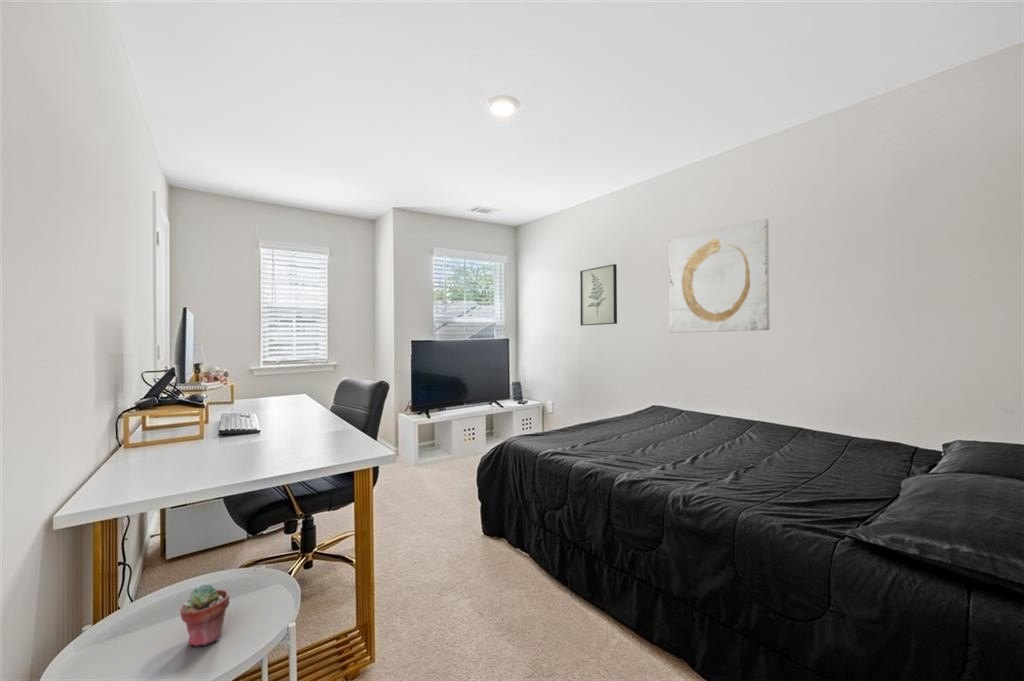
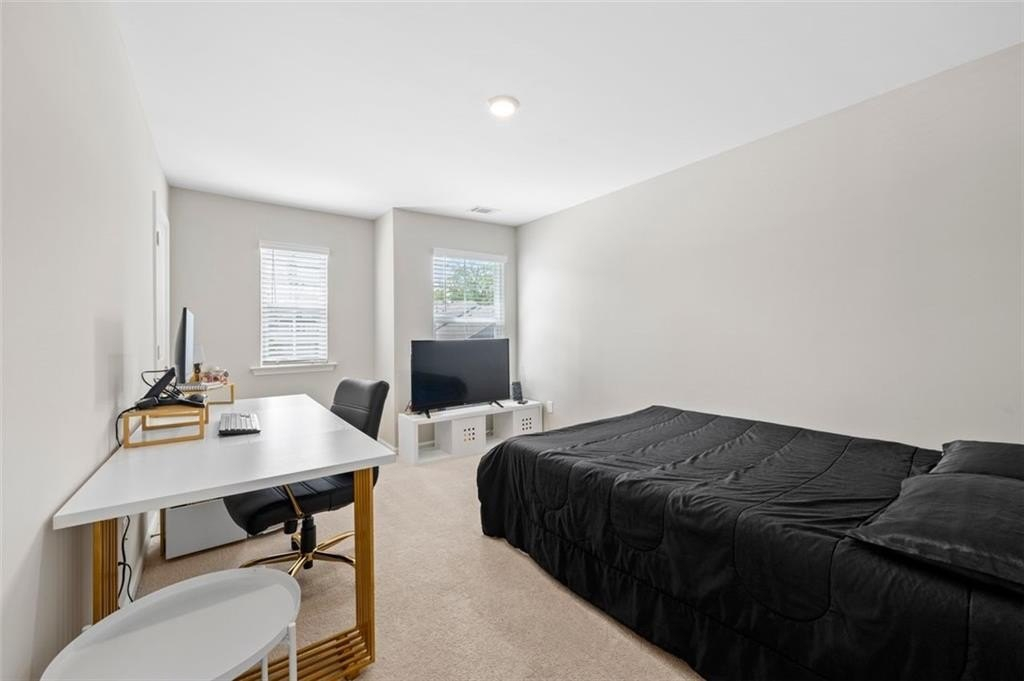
- potted succulent (205, 611)
- wall art (714, 281)
- wall art (597, 296)
